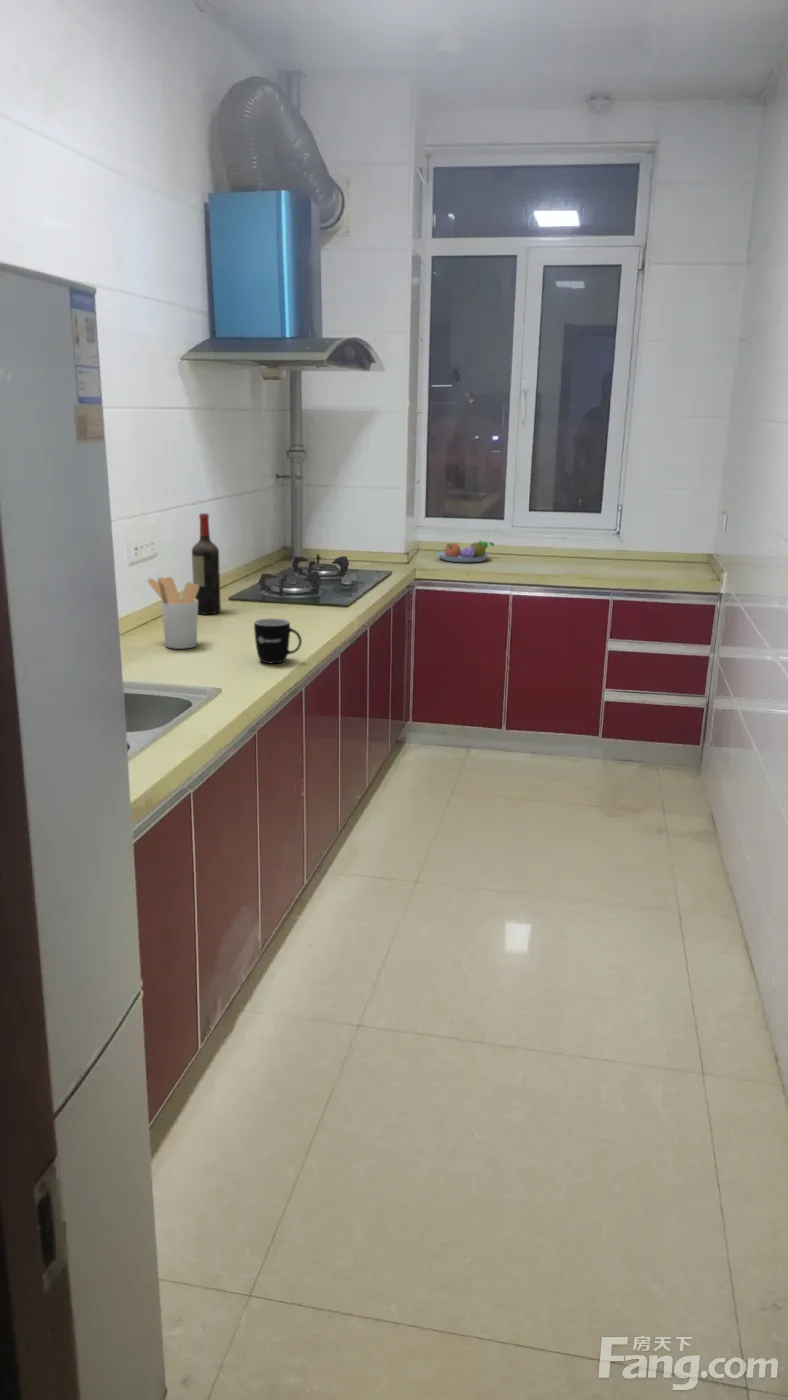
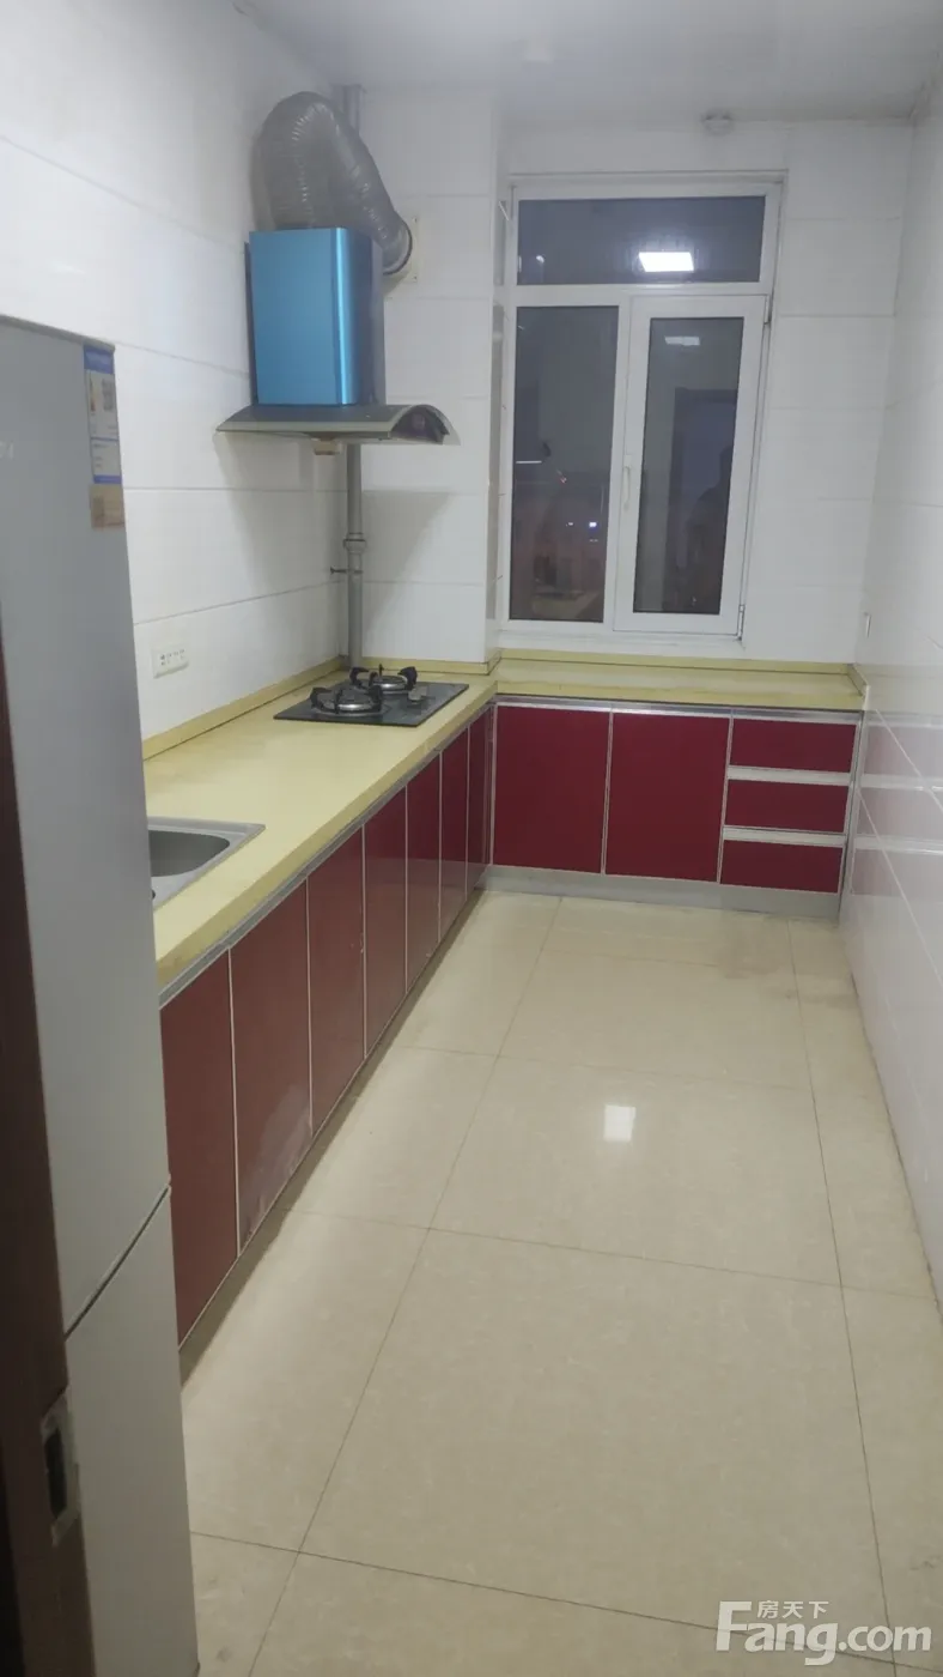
- wine bottle (205, 563)
- mug (278, 641)
- utensil holder (173, 610)
- fruit bowl (465, 548)
